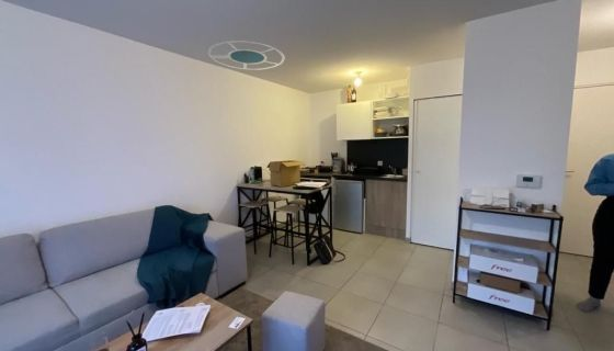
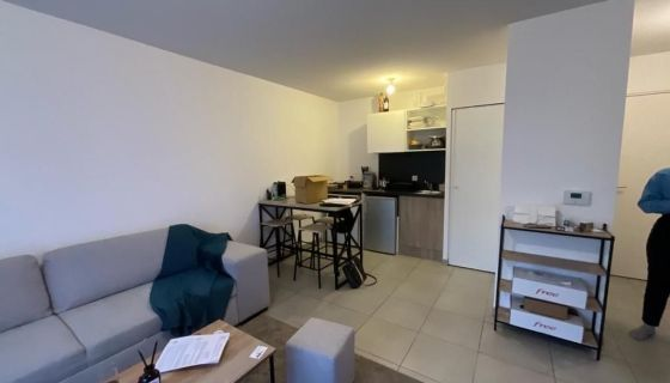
- sundial (247, 53)
